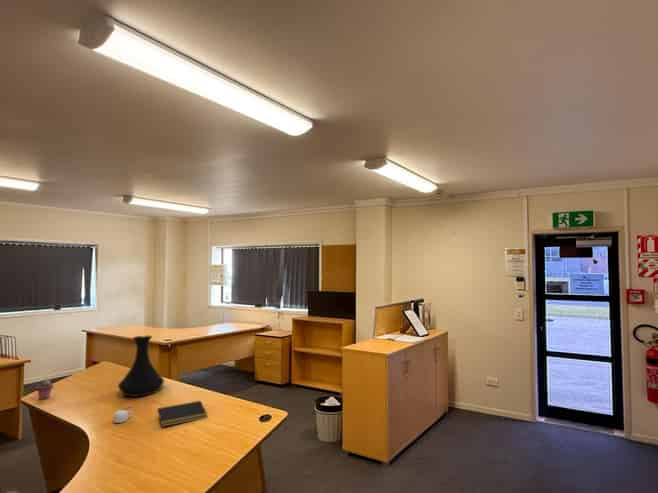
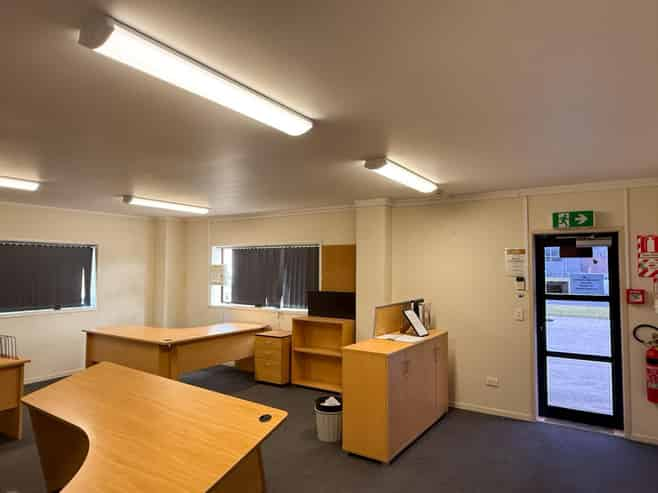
- vase (142, 364)
- mug (124, 414)
- potted succulent (44, 389)
- notepad (182, 413)
